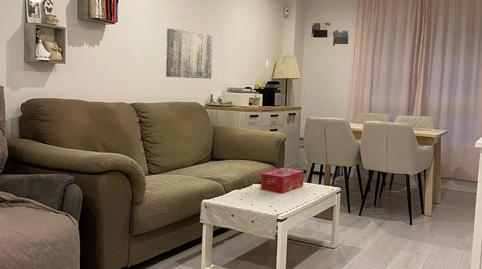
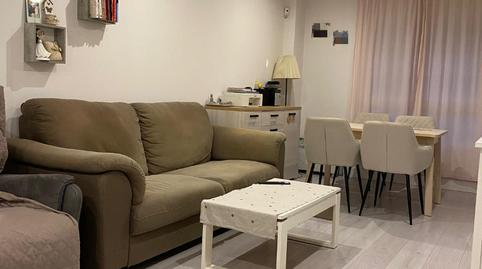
- tissue box (282, 179)
- wall art (190, 55)
